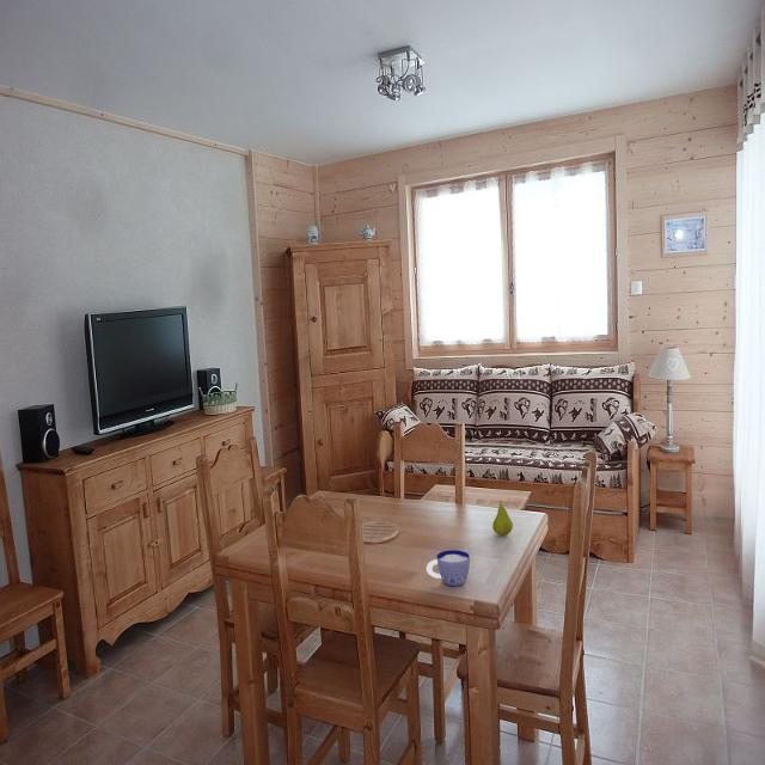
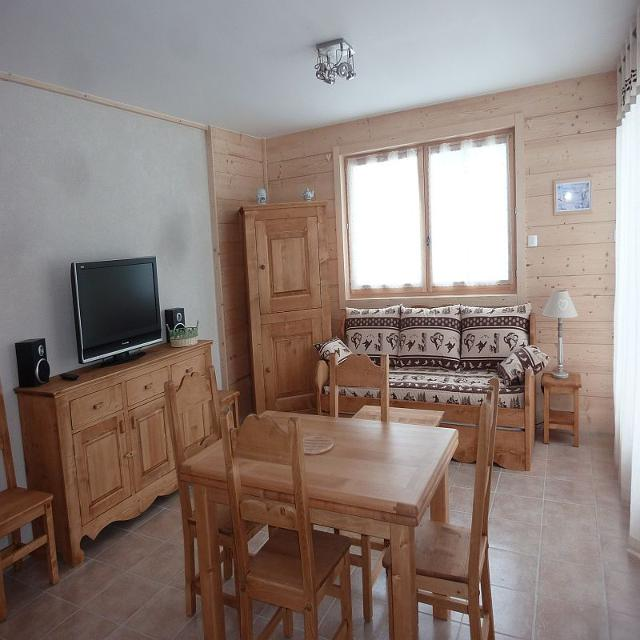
- fruit (502, 516)
- cup (448, 568)
